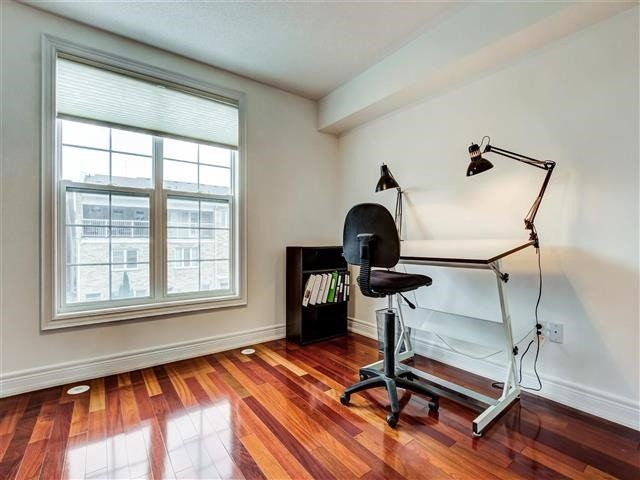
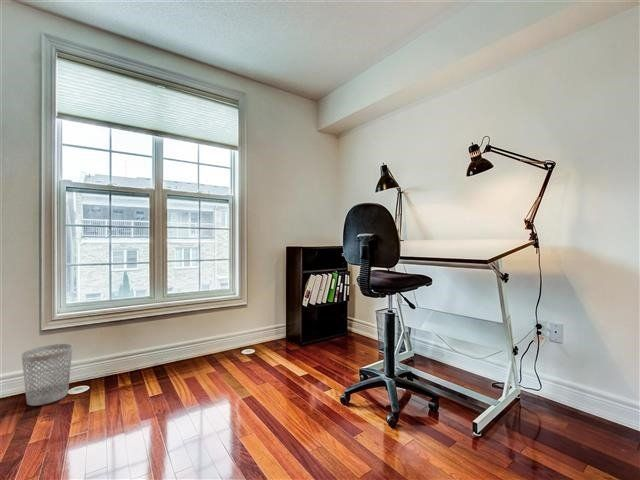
+ wastebasket (48, 373)
